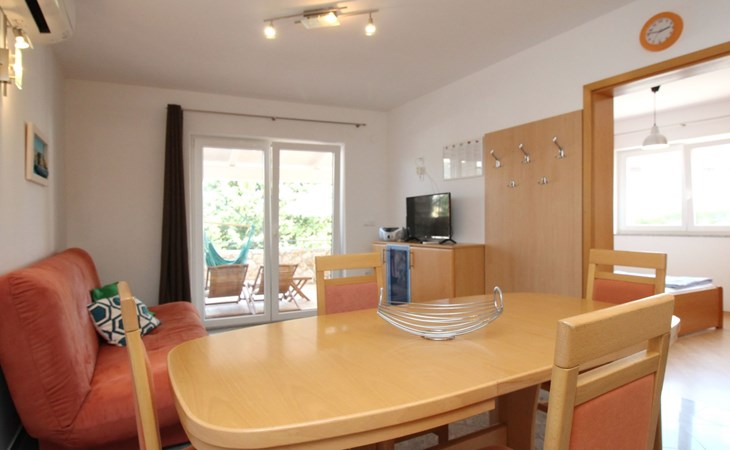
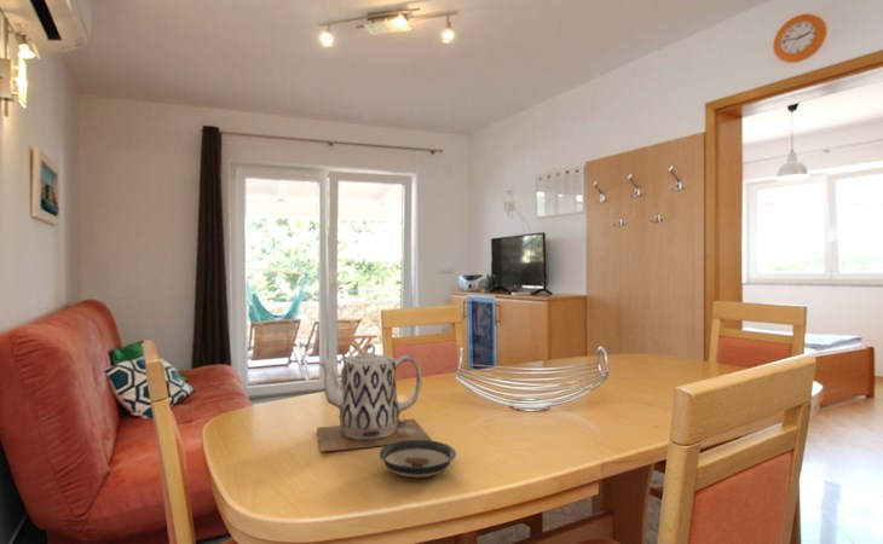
+ teapot (371, 388)
+ saucer (417, 461)
